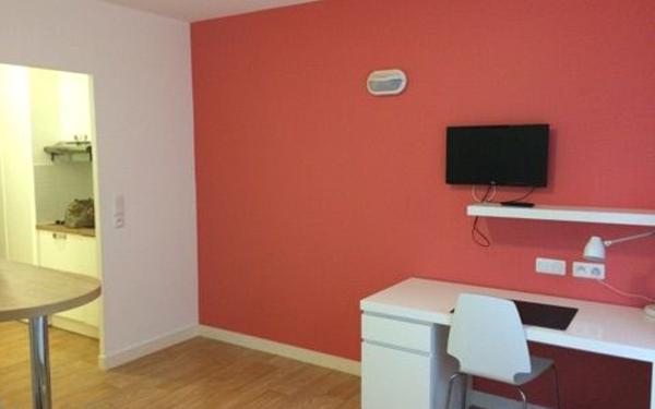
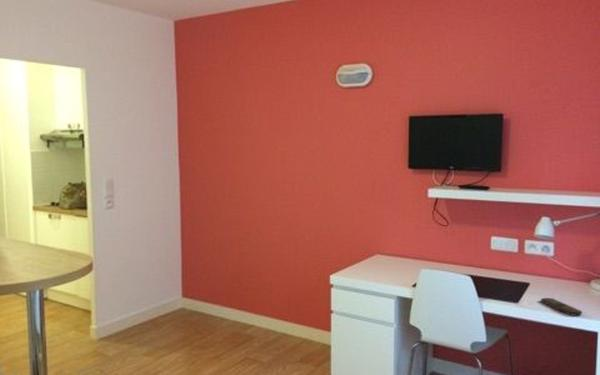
+ remote control (560, 306)
